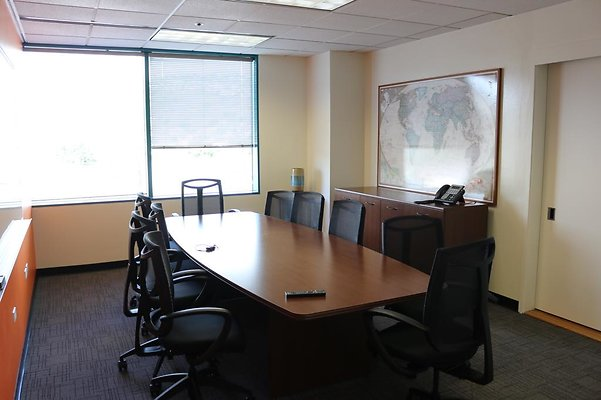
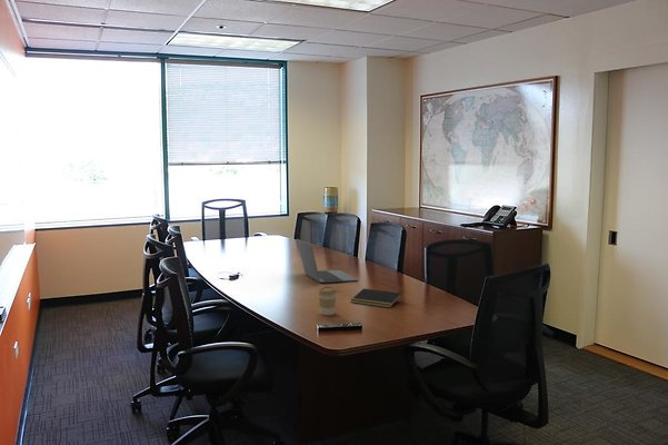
+ laptop (315, 260)
+ coffee cup (327, 300)
+ notepad (376, 297)
